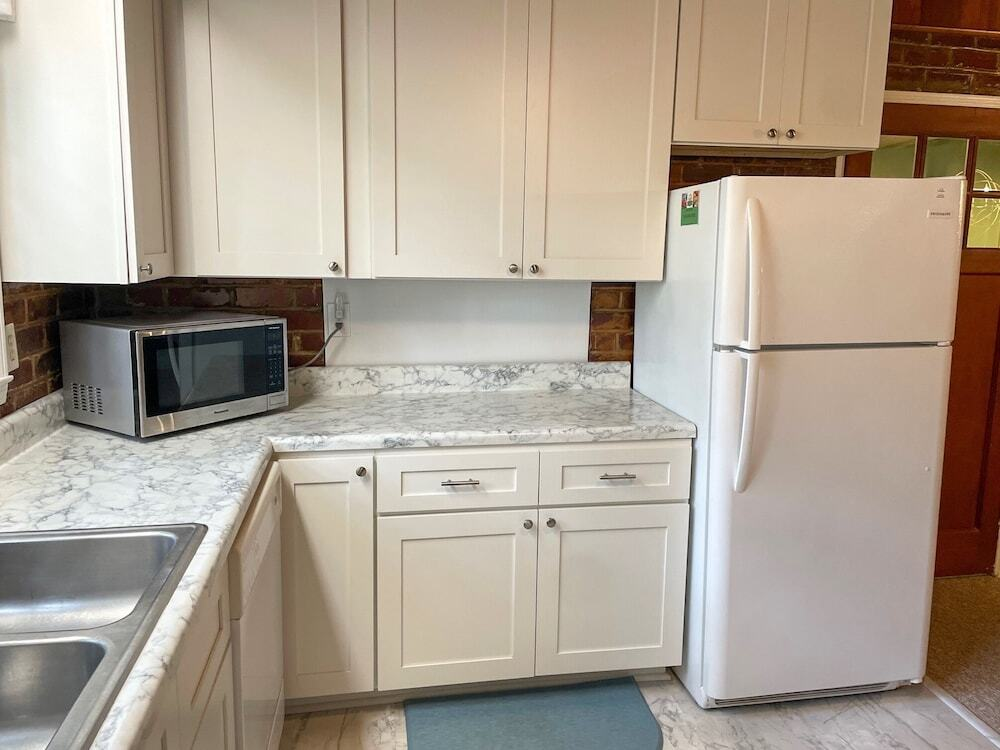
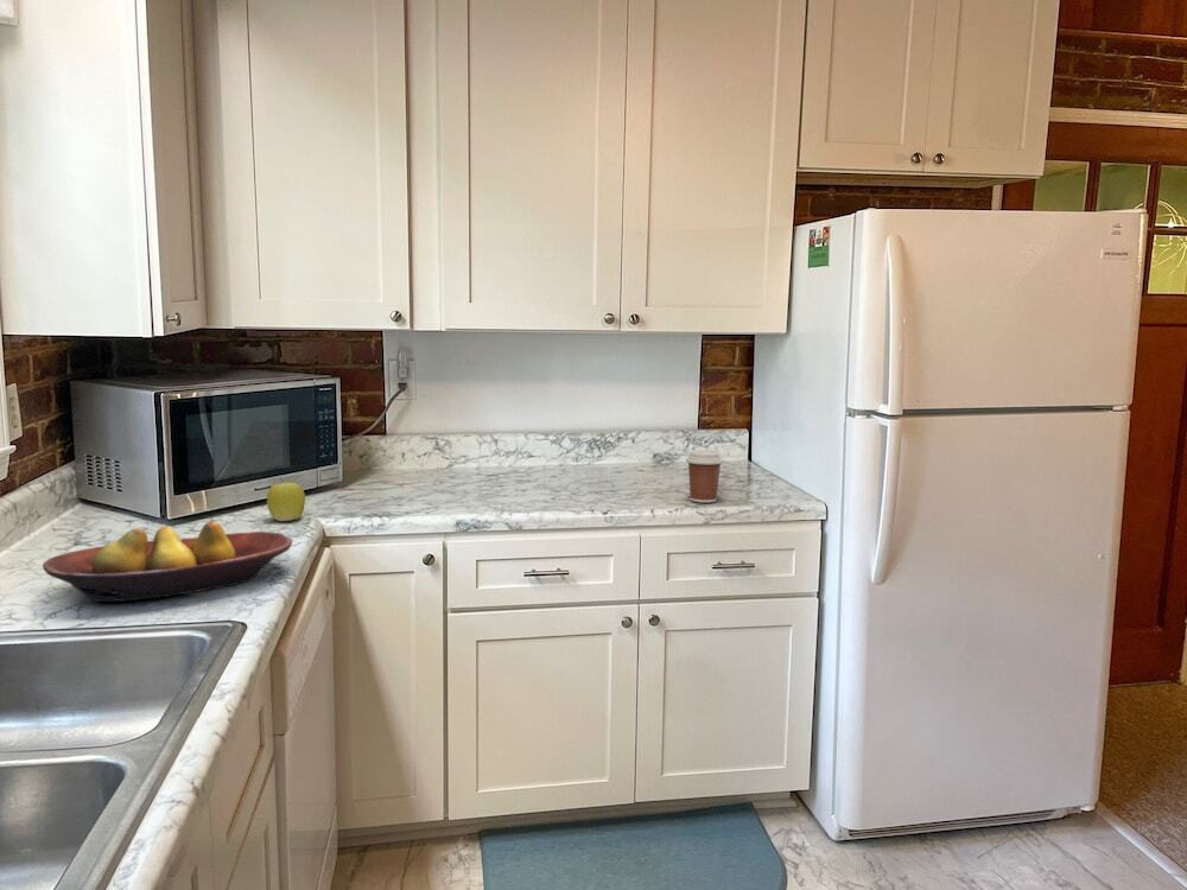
+ apple (285, 497)
+ fruit bowl (176, 554)
+ coffee cup (704, 476)
